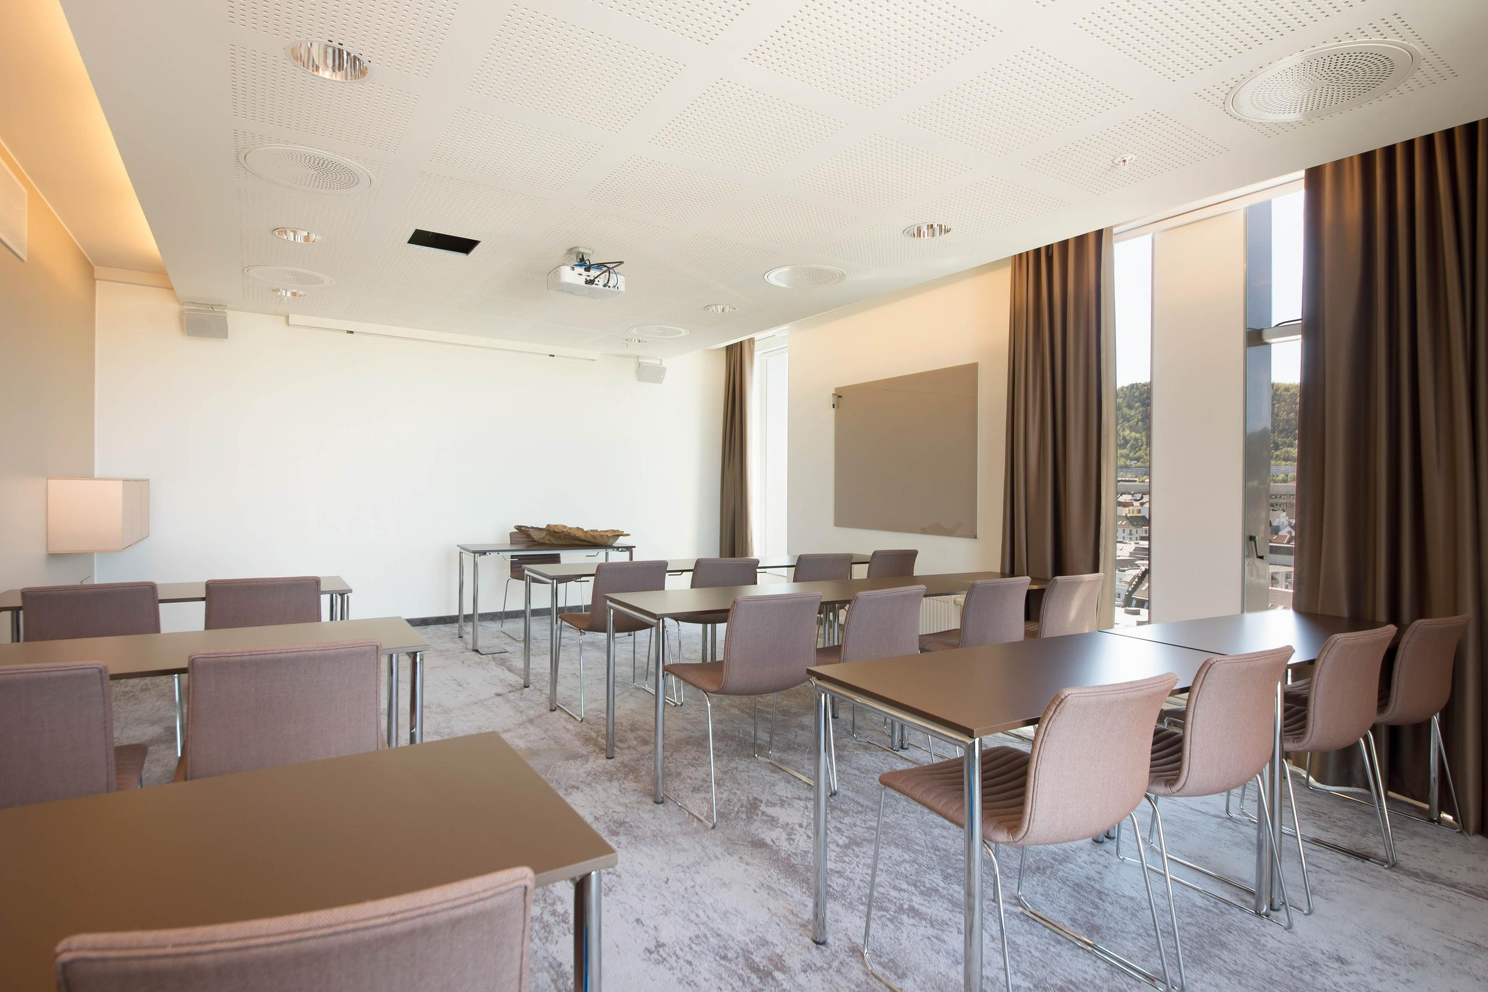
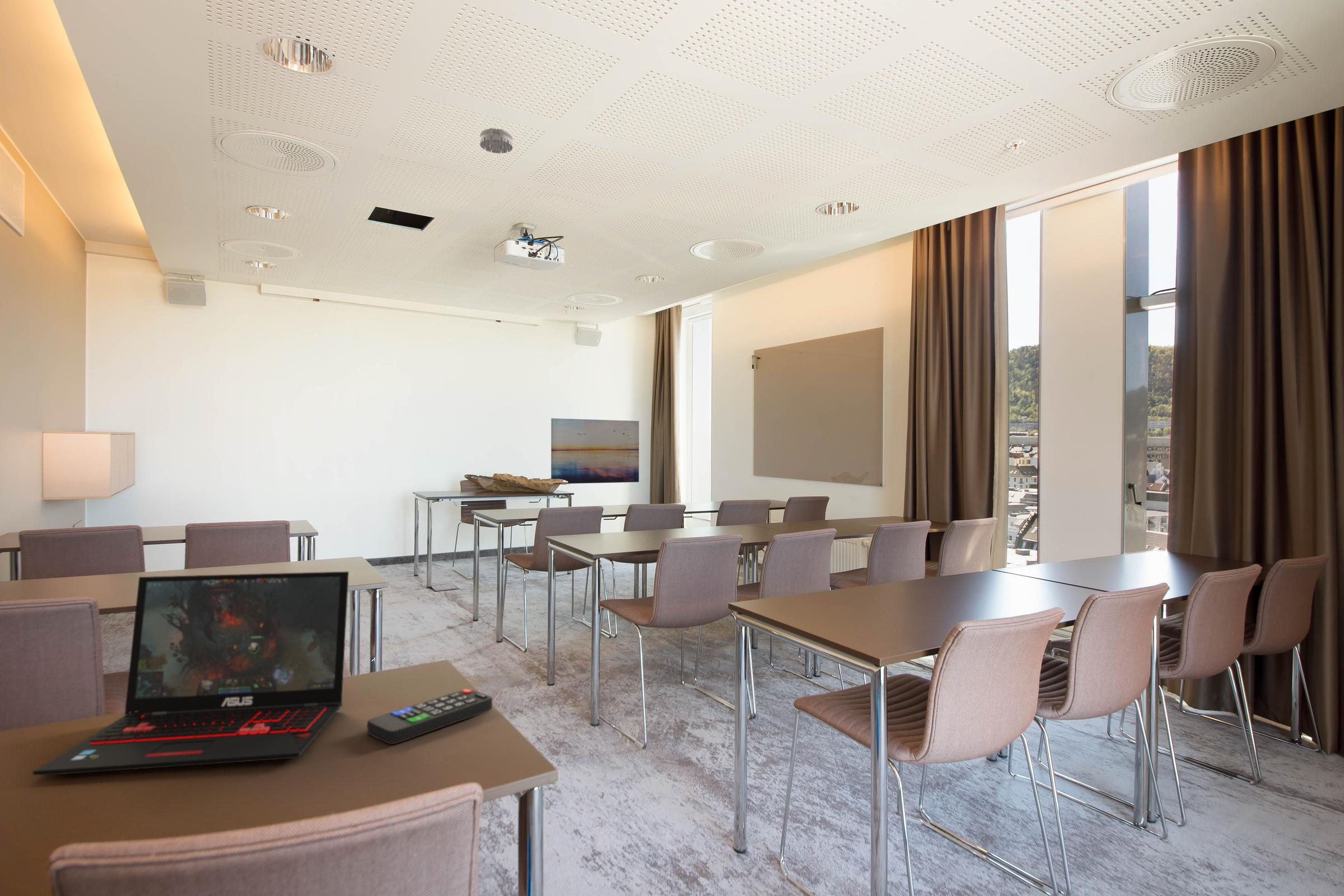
+ wall art (596, 451)
+ remote control (432, 713)
+ smoke detector (496, 140)
+ laptop (212, 661)
